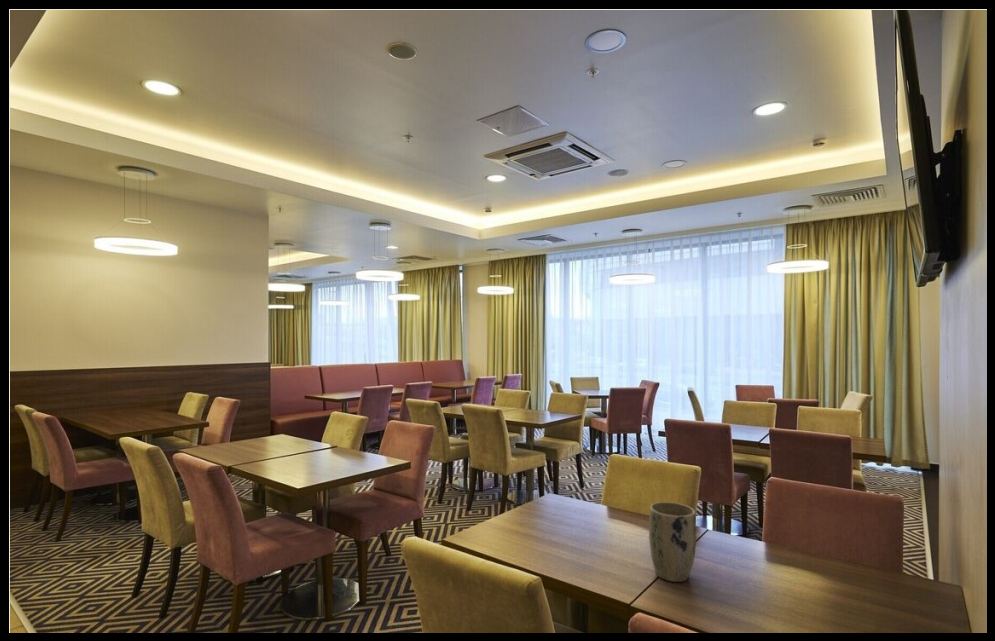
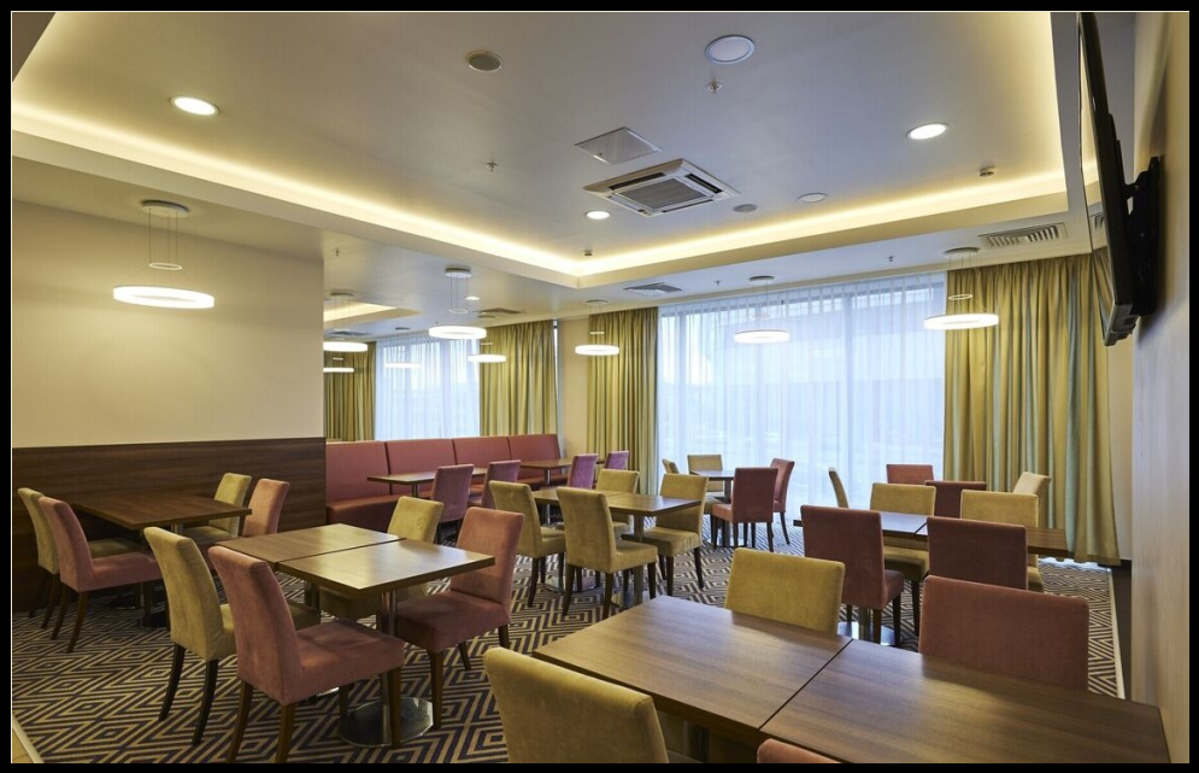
- plant pot (672, 541)
